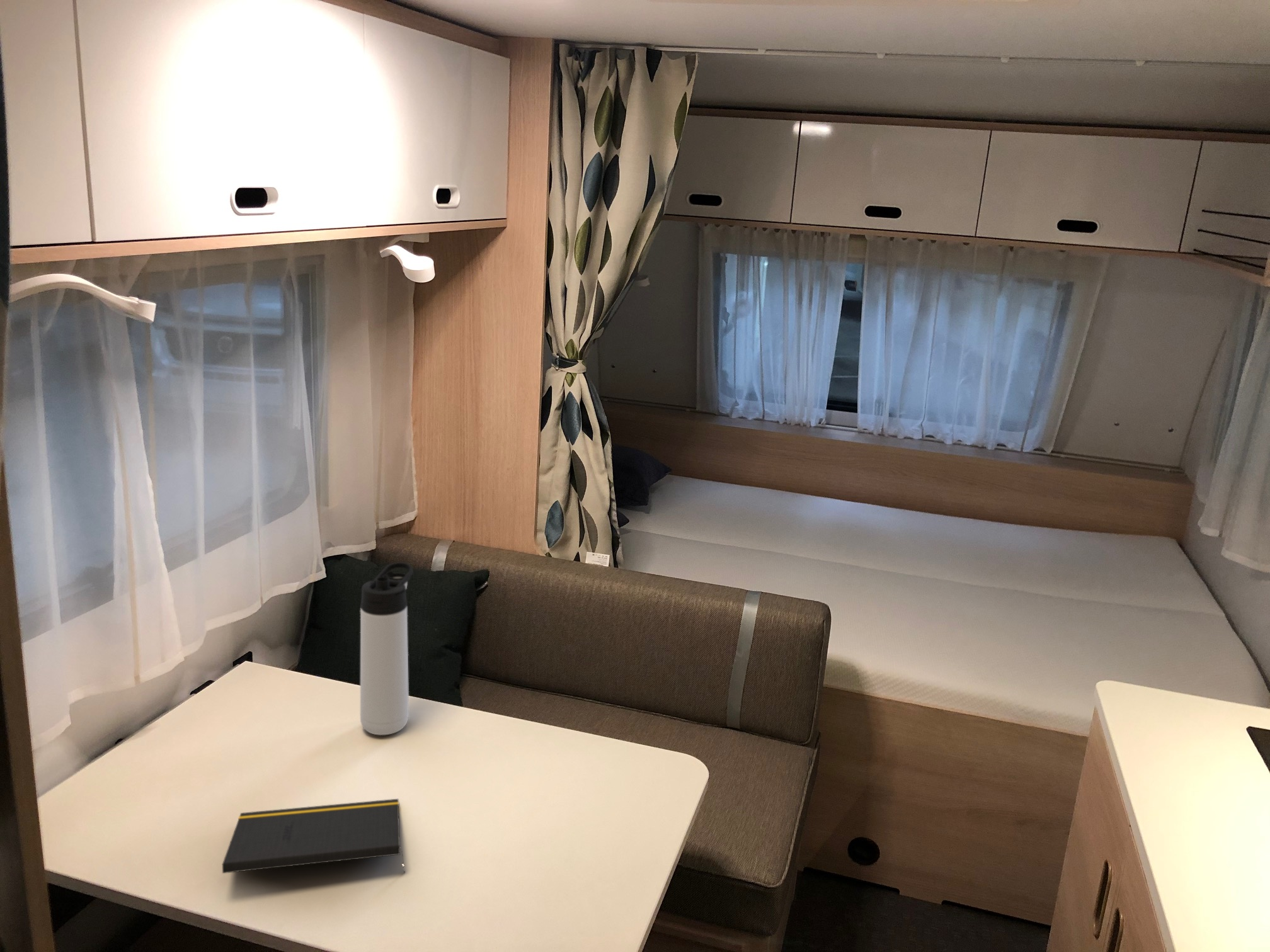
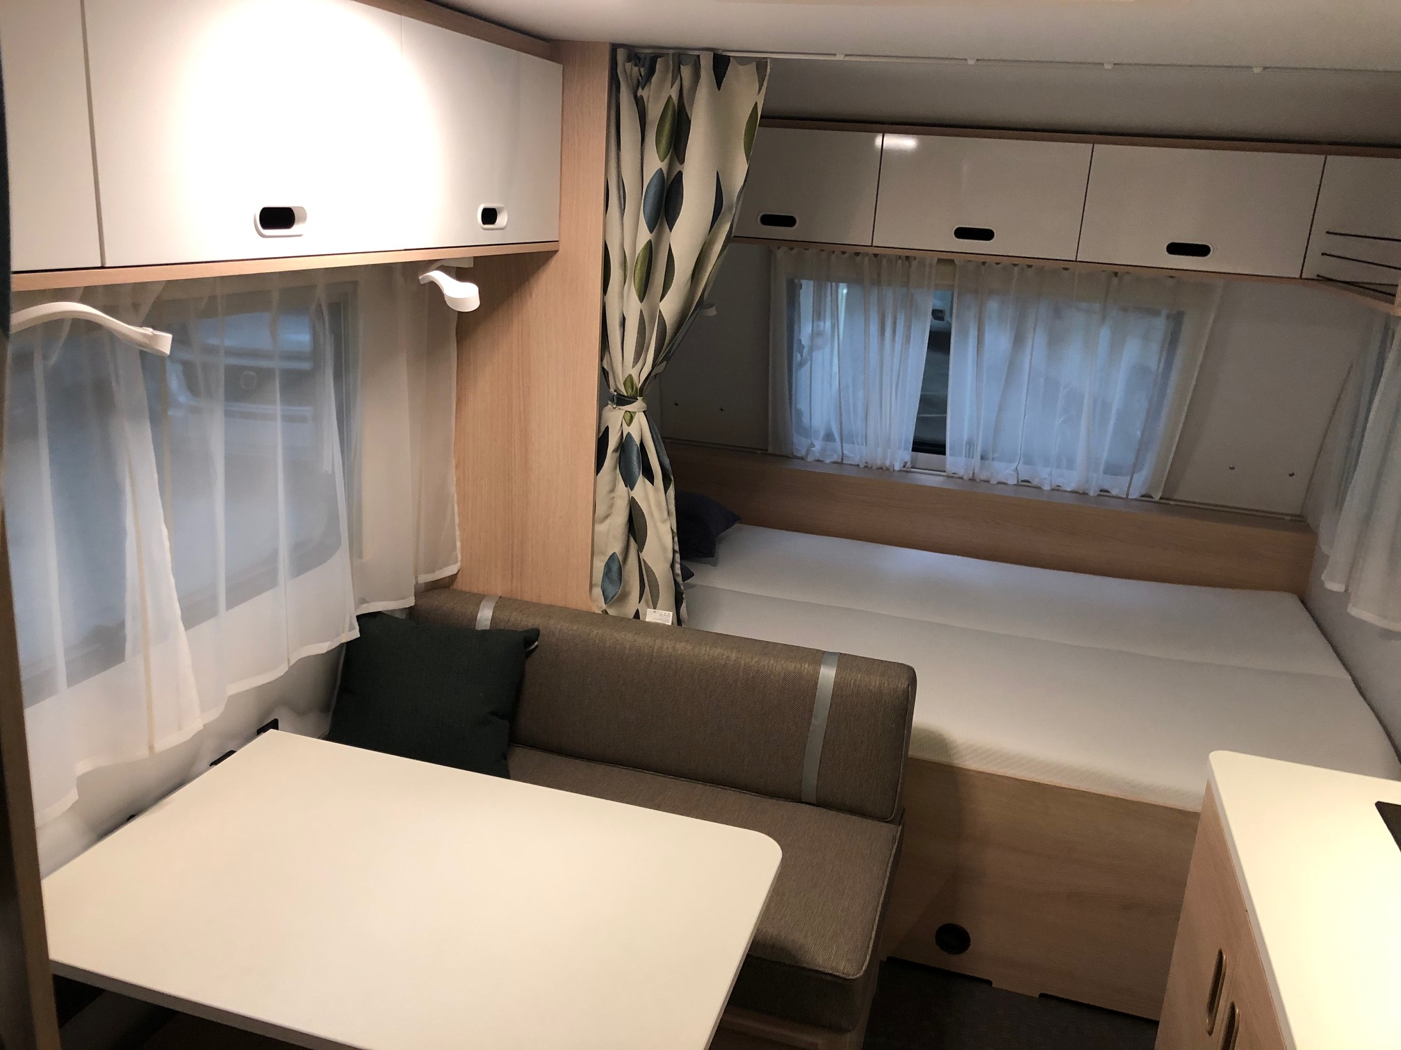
- thermos bottle (389, 648)
- notepad (317, 833)
